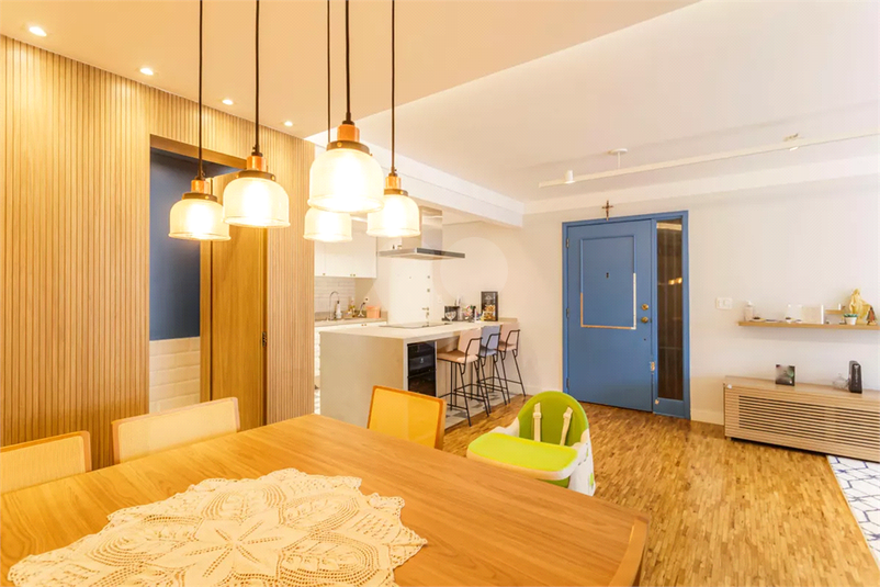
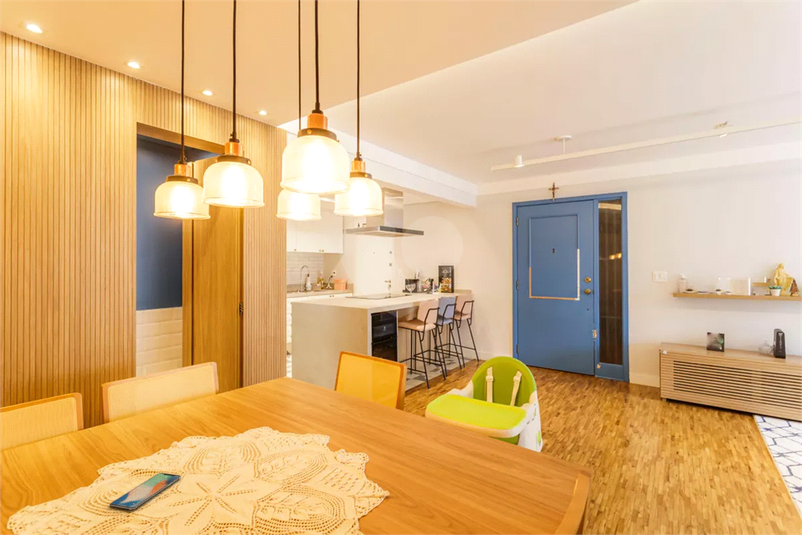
+ smartphone (147, 489)
